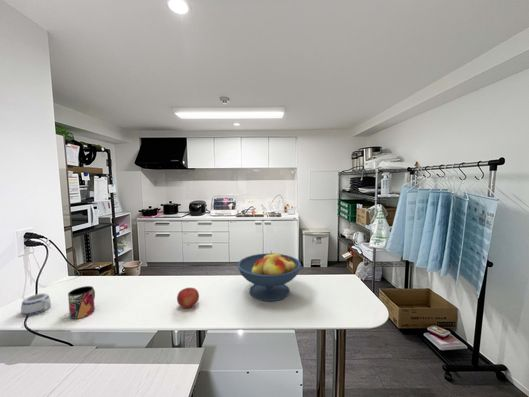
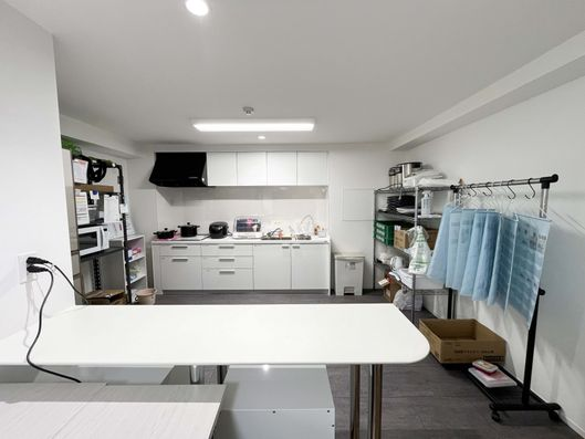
- mug (38, 304)
- fruit bowl (269, 272)
- fruit (188, 296)
- mug (84, 299)
